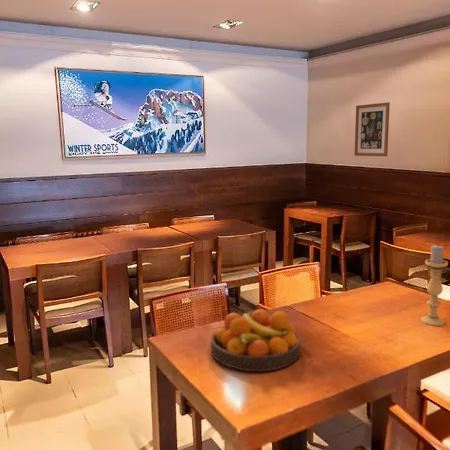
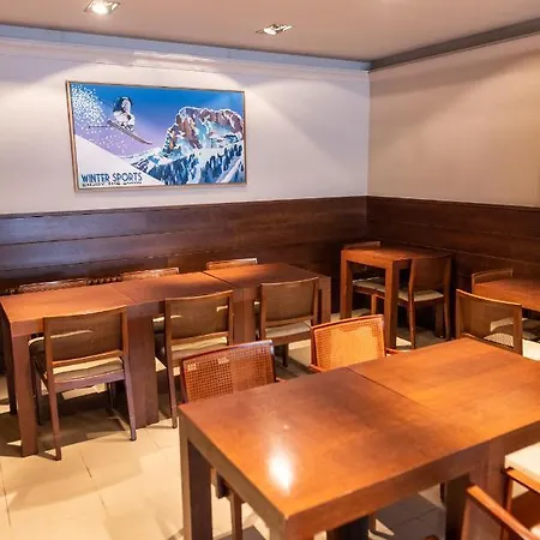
- candle holder (435, 283)
- wall art (371, 130)
- fruit bowl (255, 331)
